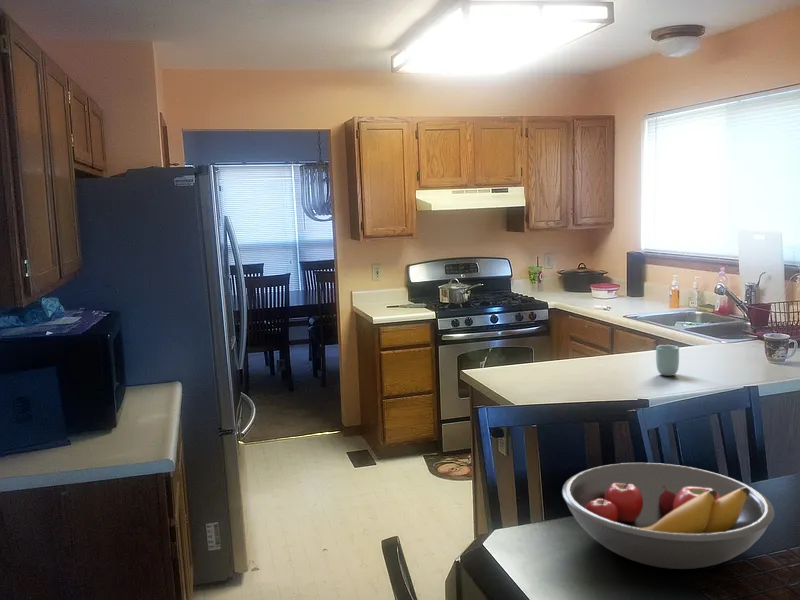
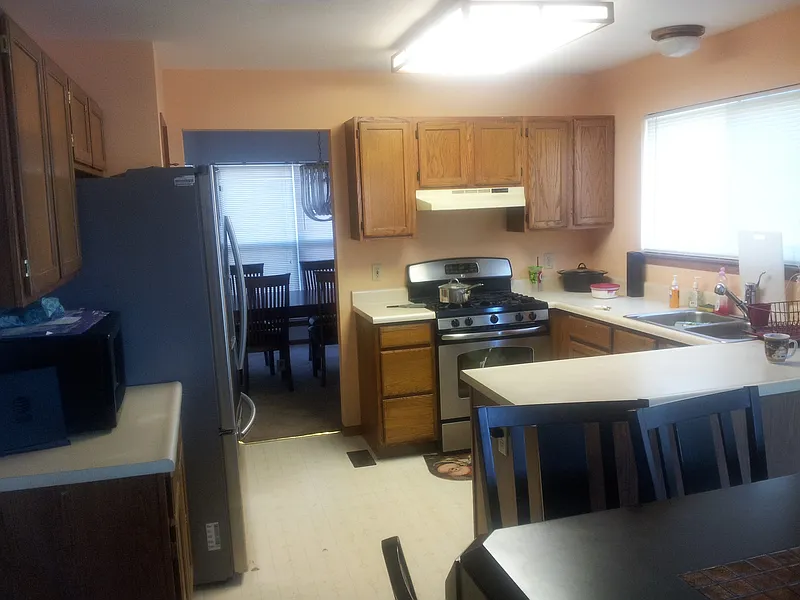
- fruit bowl (662, 514)
- cup (667, 360)
